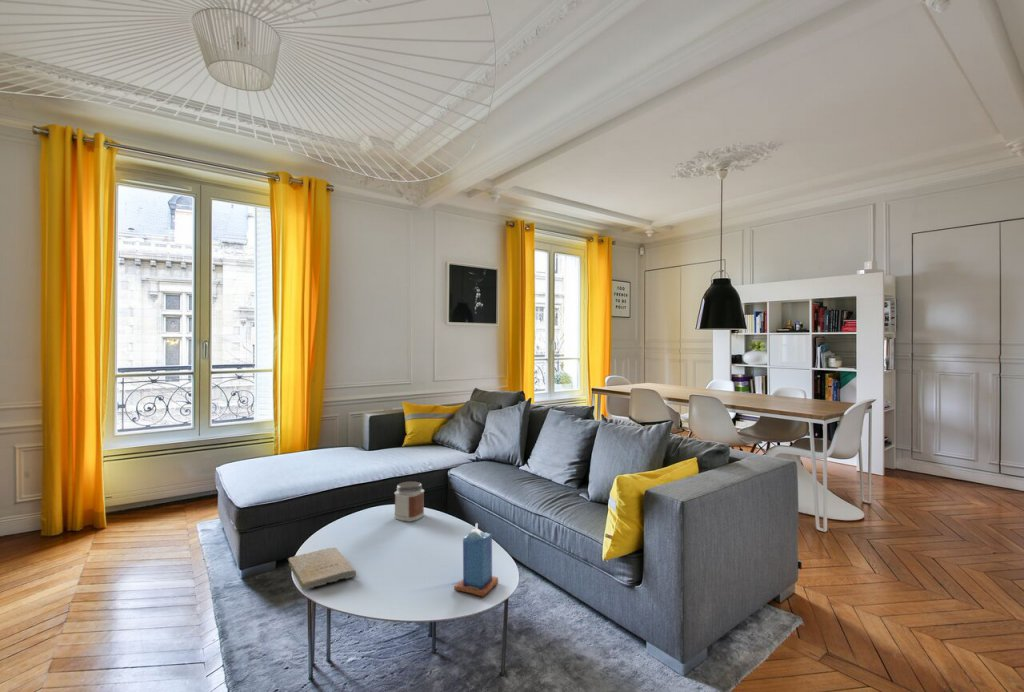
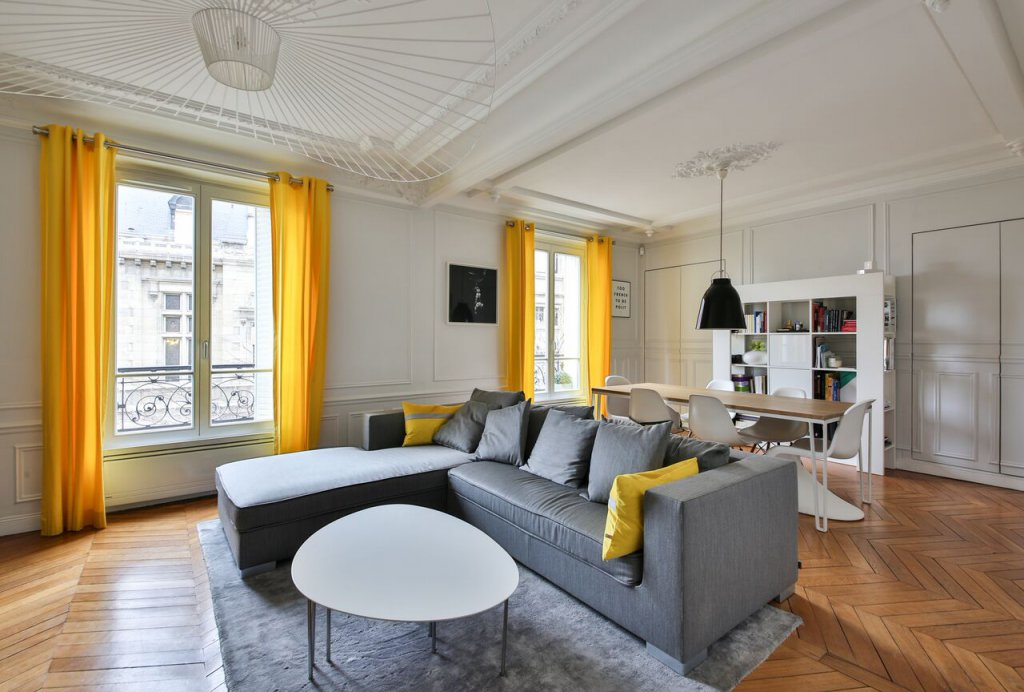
- jar (409, 500)
- book (320, 566)
- candle (476, 556)
